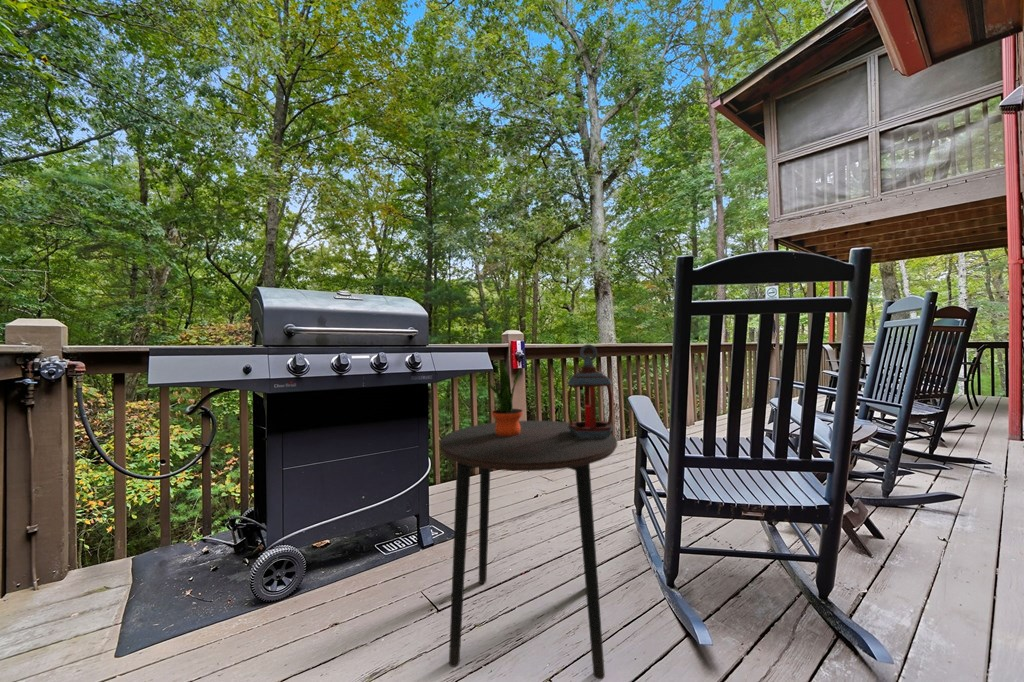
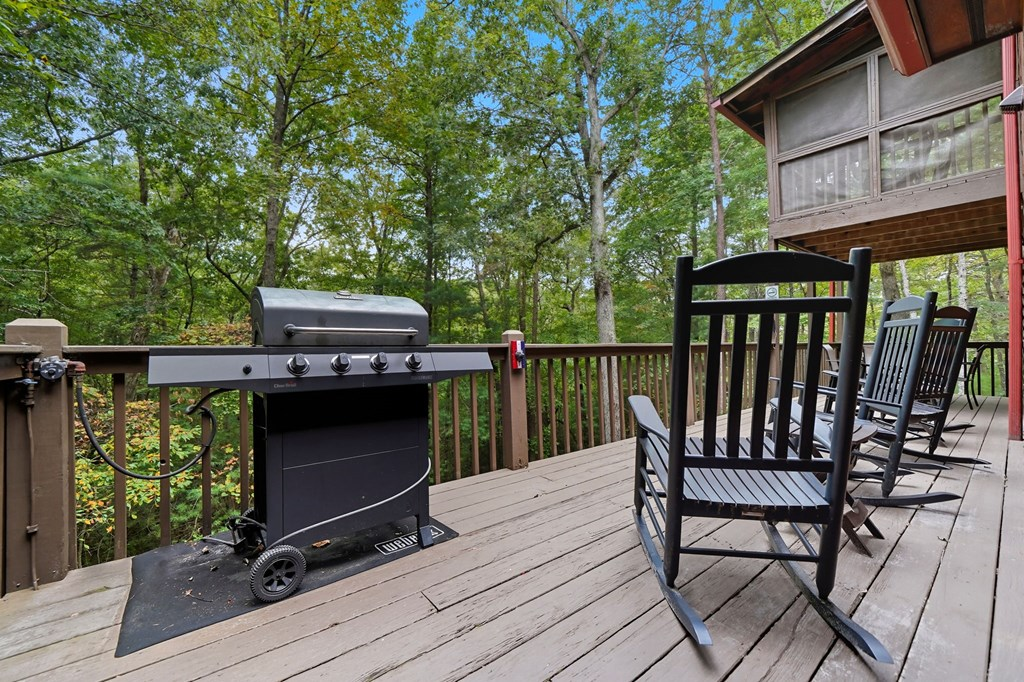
- potted plant (504, 395)
- lantern (590, 388)
- side table (488, 523)
